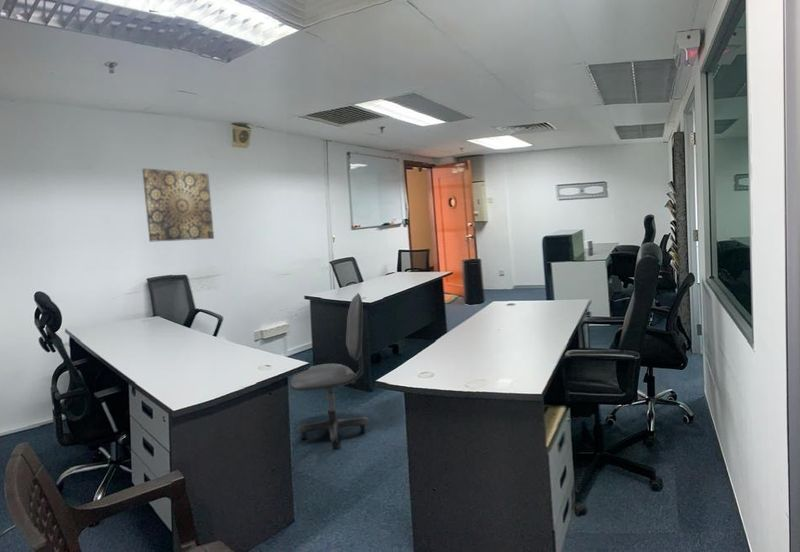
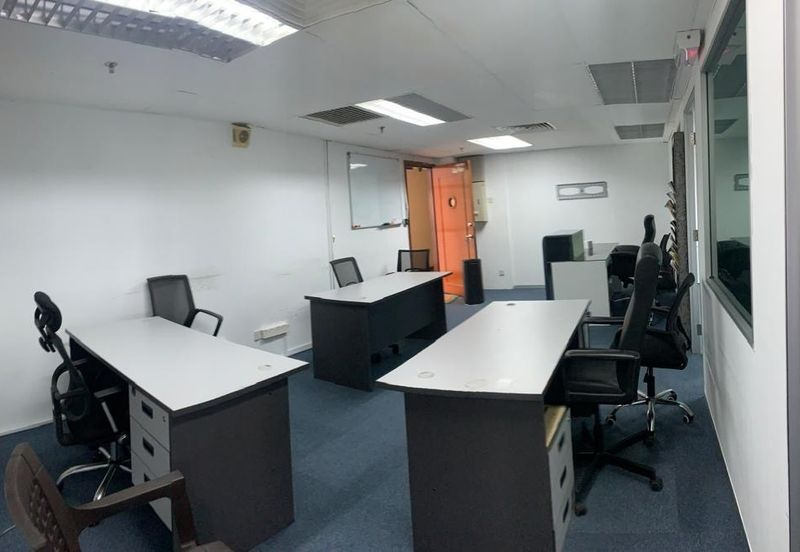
- wall art (180, 206)
- office chair (327, 366)
